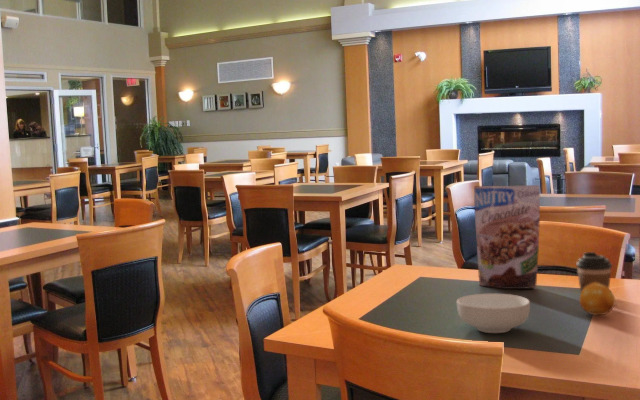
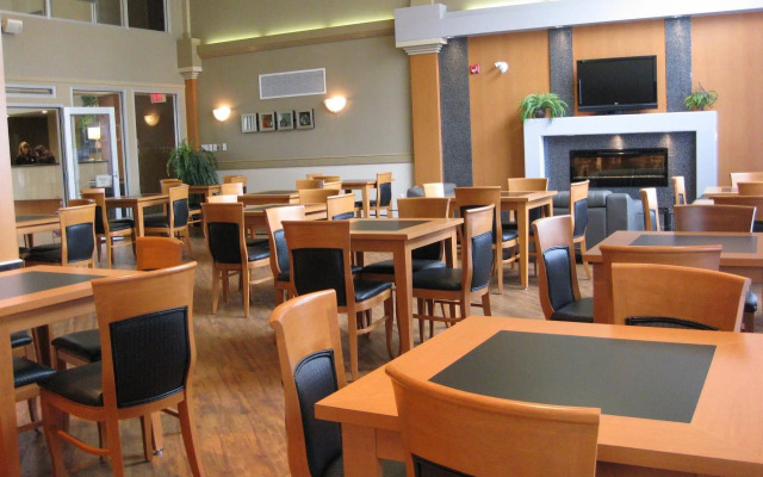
- coffee cup (594, 275)
- granola pouch (507, 236)
- fruit (597, 299)
- cereal bowl (493, 314)
